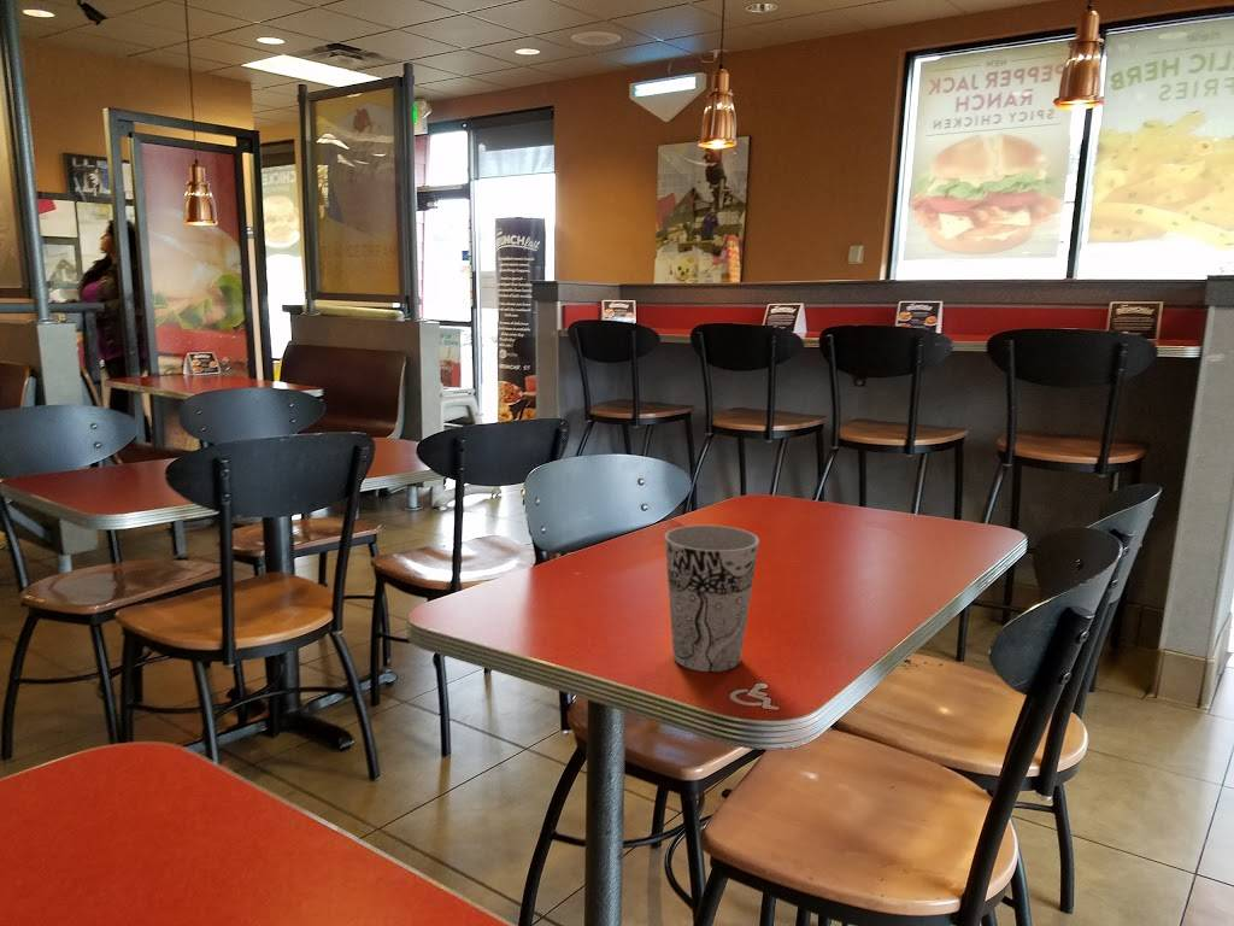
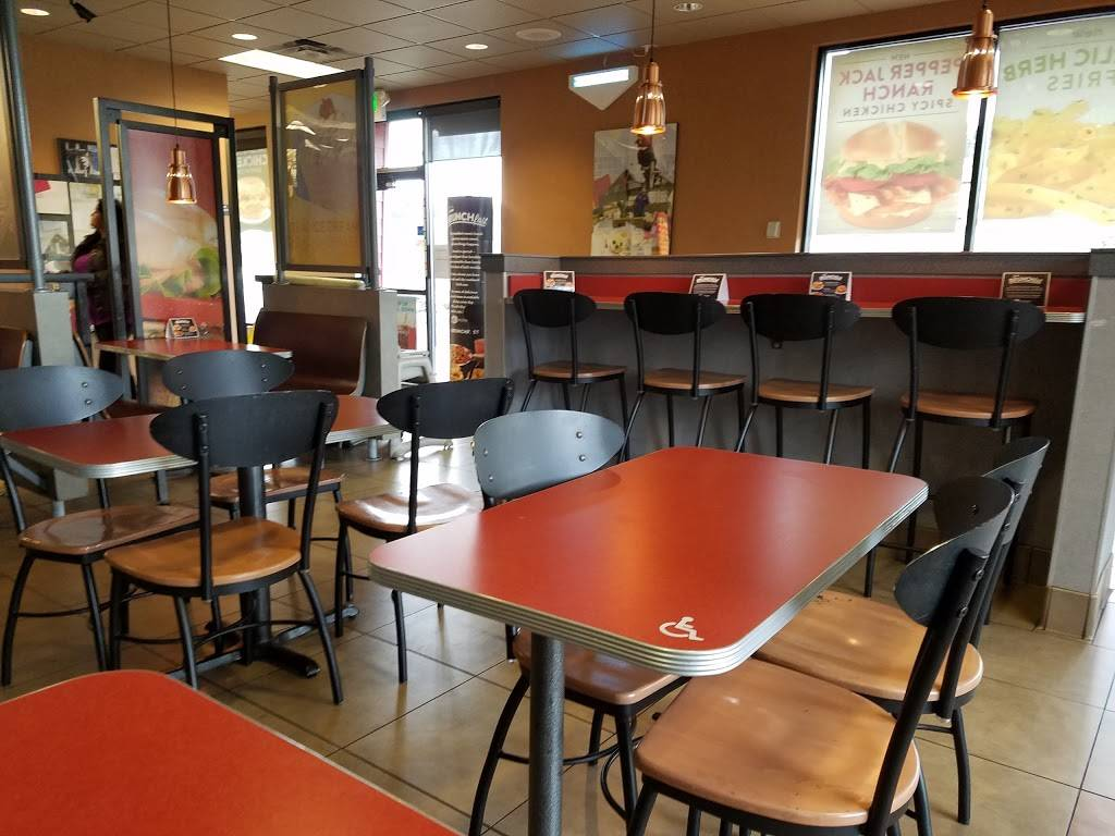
- cup (709, 598)
